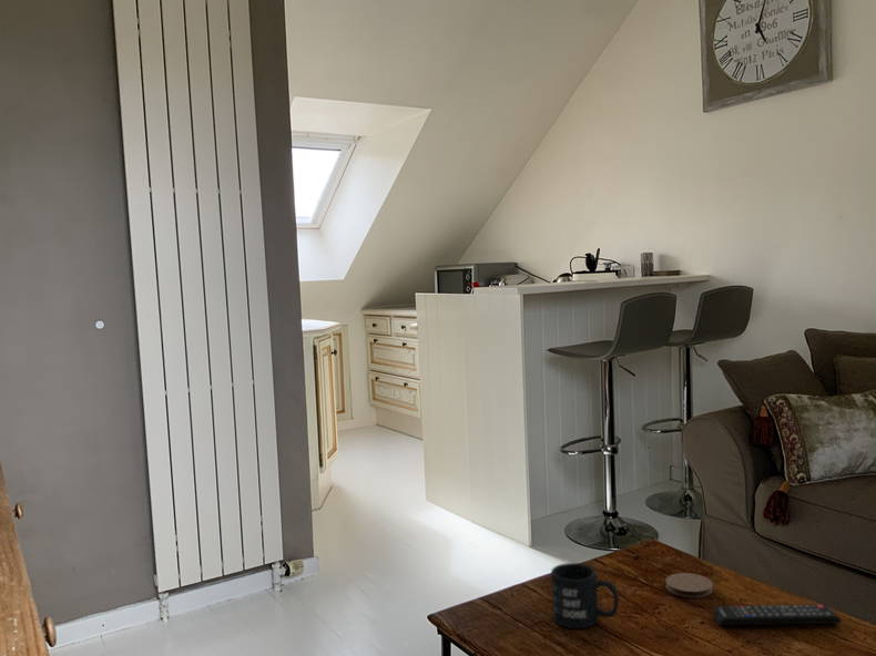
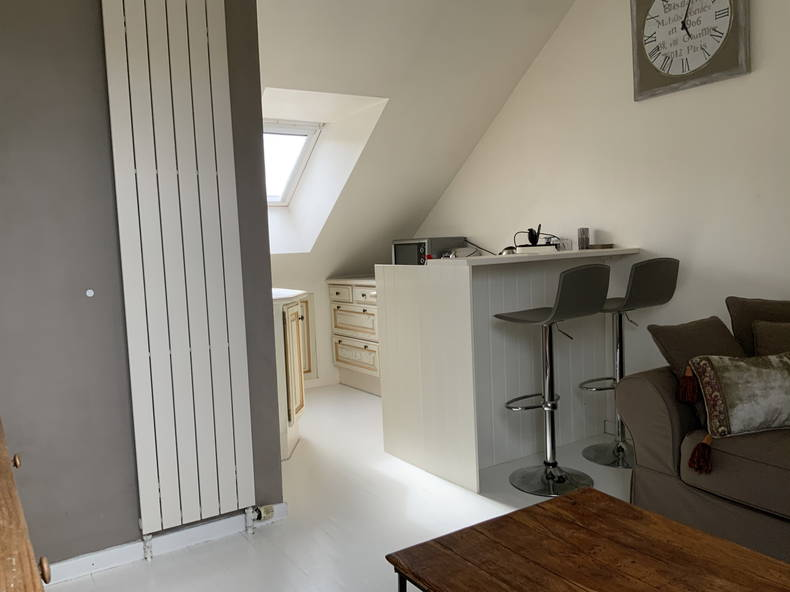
- remote control (775, 615)
- coaster (689, 584)
- mug (584, 596)
